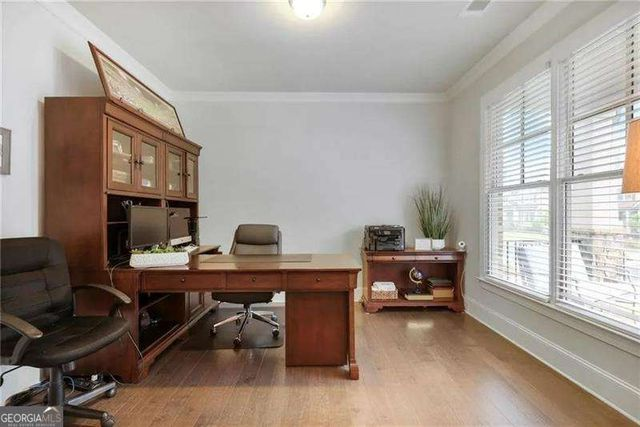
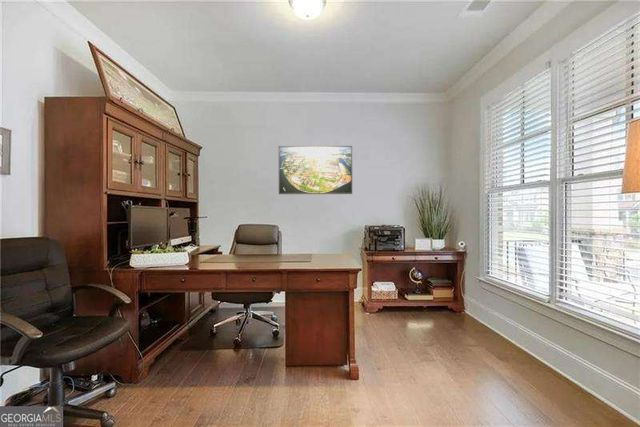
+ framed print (315, 170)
